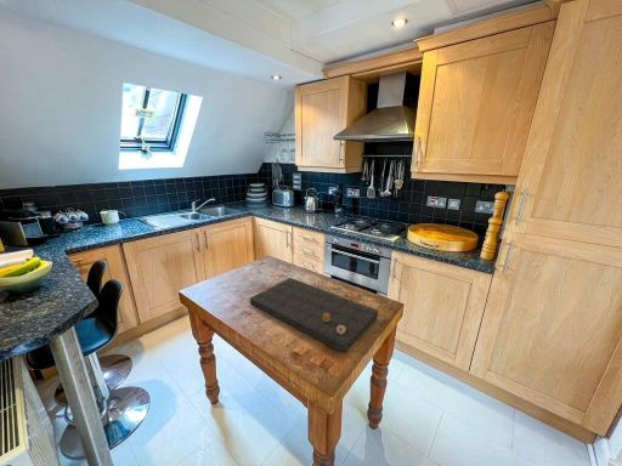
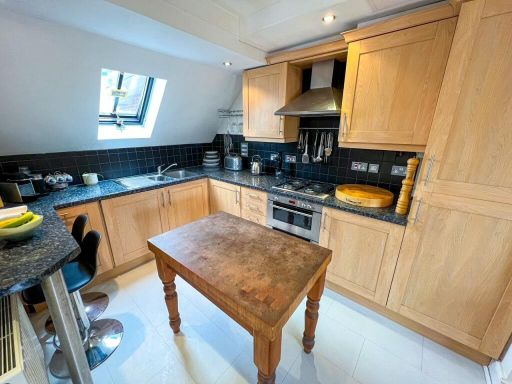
- cutting board (311, 303)
